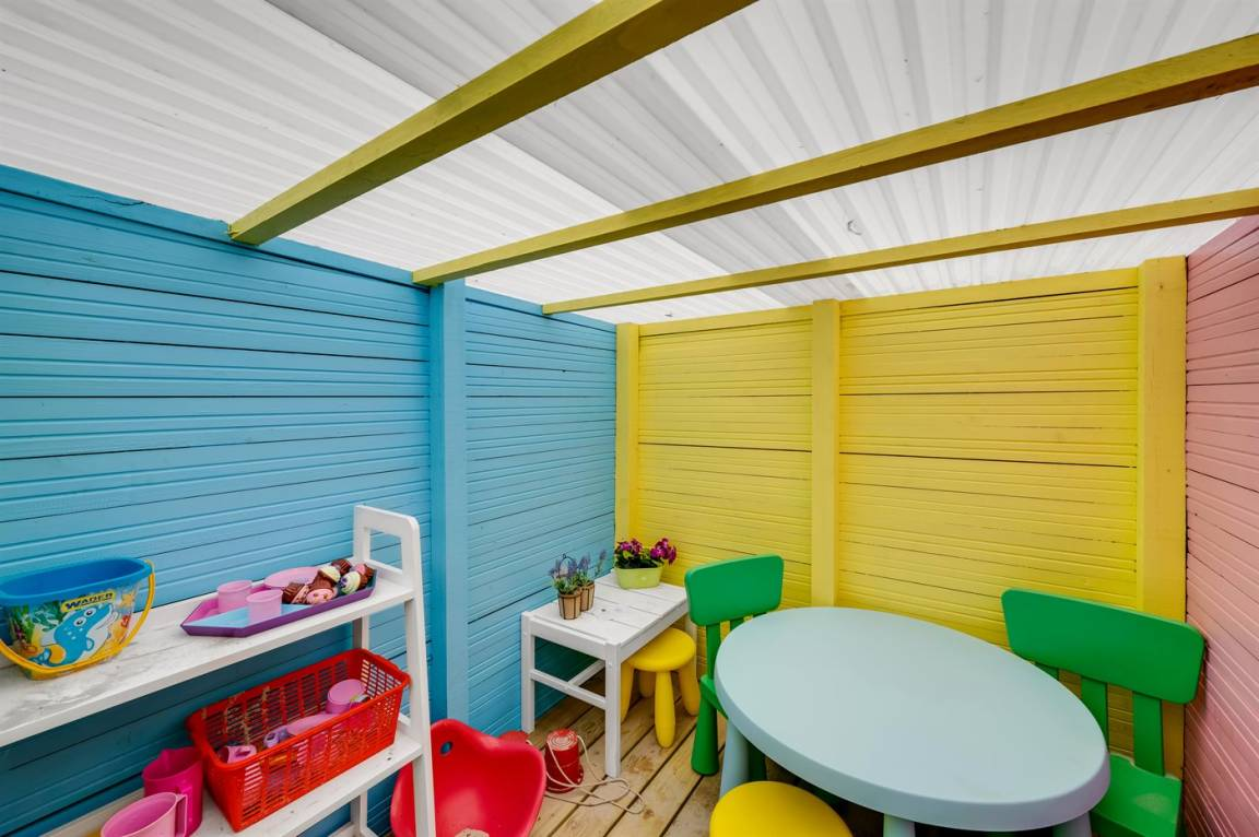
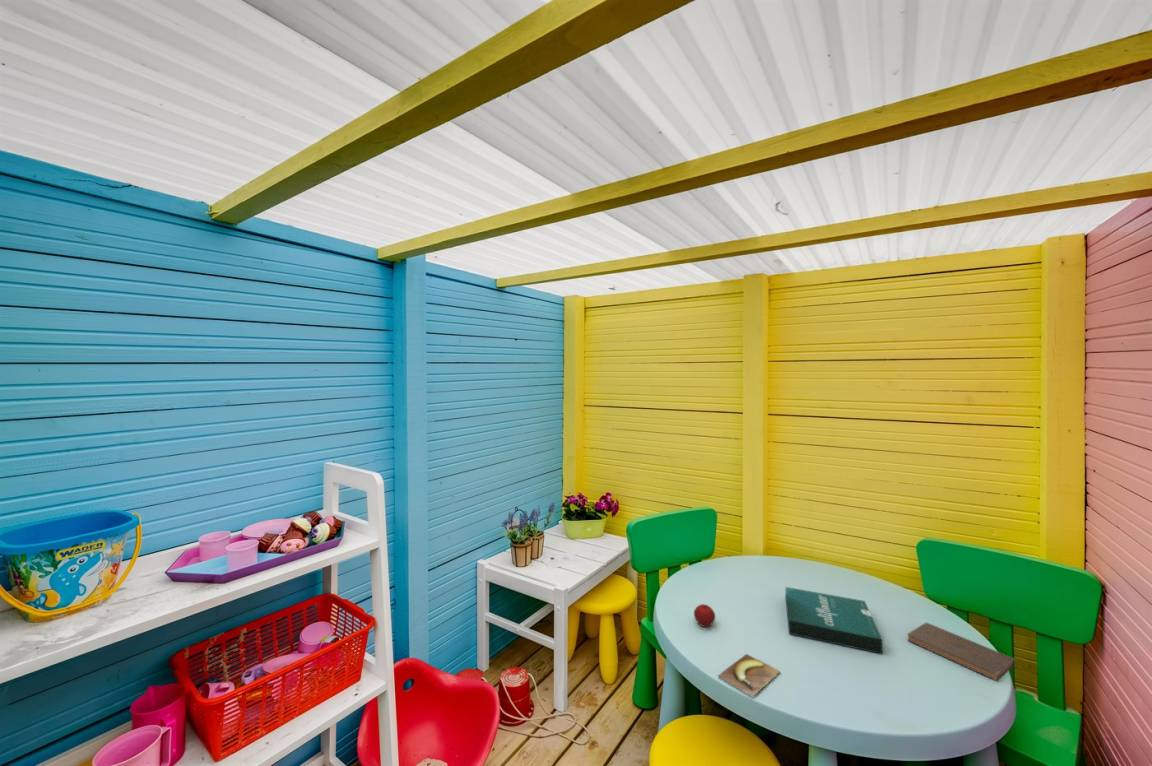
+ book (958, 648)
+ banana (749, 670)
+ pizza box (828, 616)
+ apple (704, 614)
